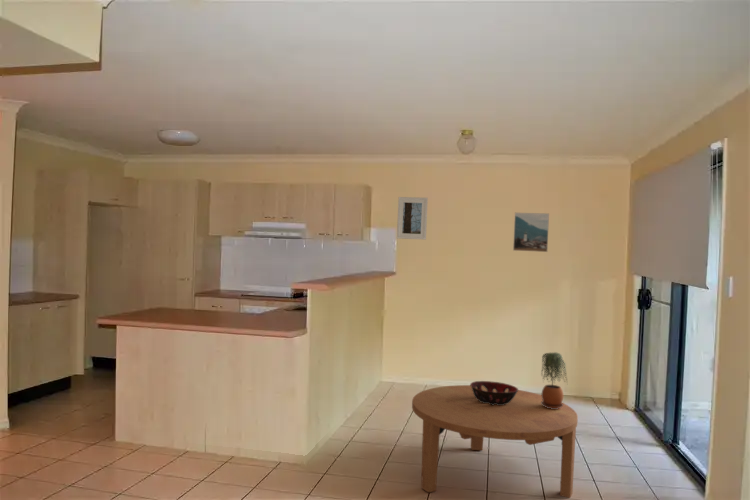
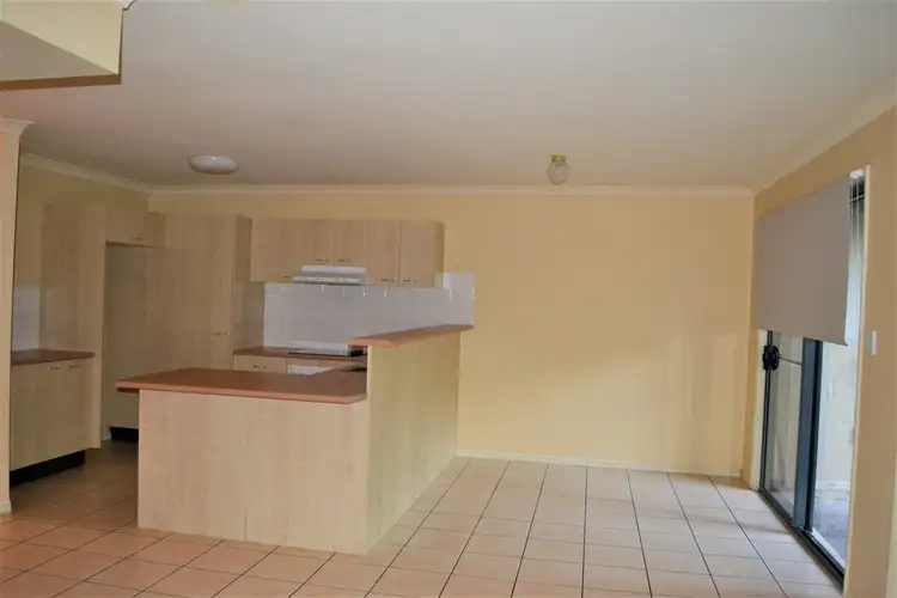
- coffee table (492, 438)
- potted plant (553, 380)
- decorative bowl (493, 393)
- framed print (412, 218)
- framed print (530, 232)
